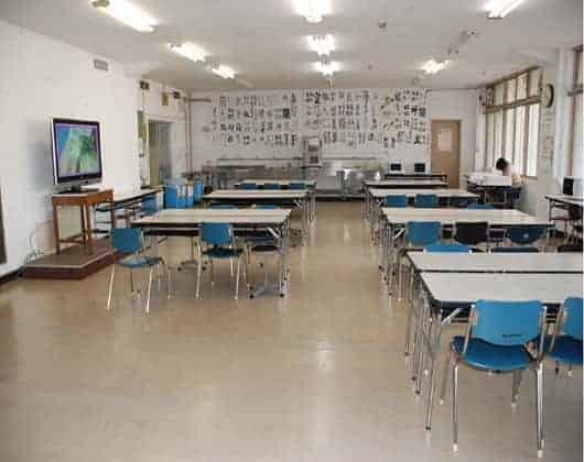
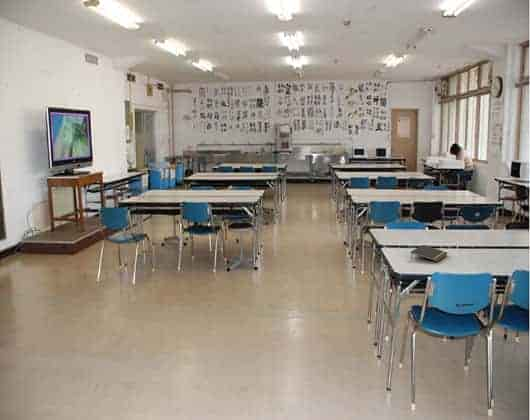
+ notepad (429, 252)
